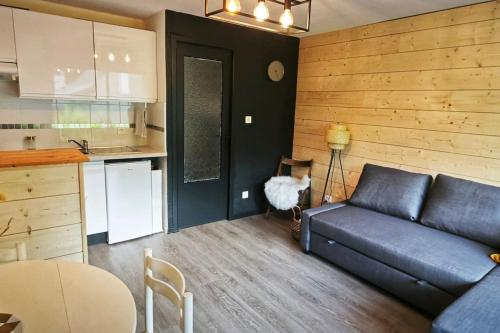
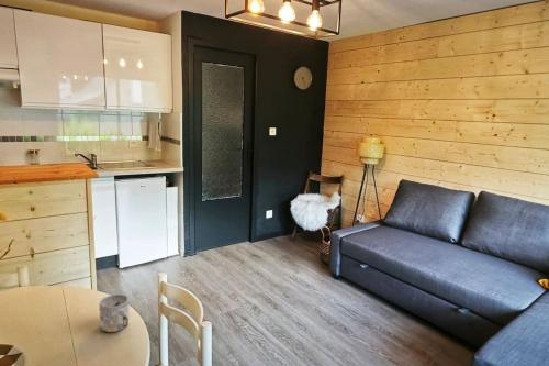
+ mug (117, 314)
